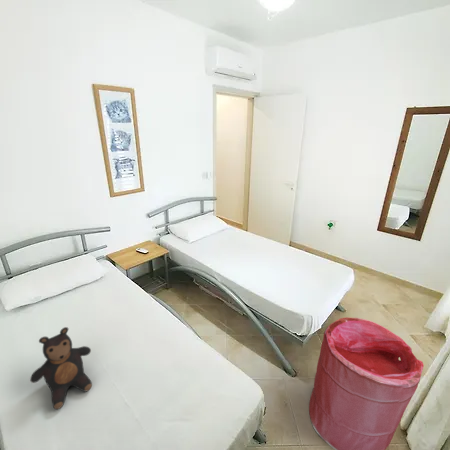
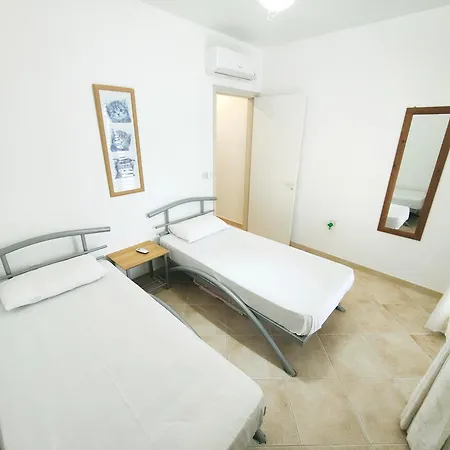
- teddy bear (63, 363)
- laundry hamper (359, 383)
